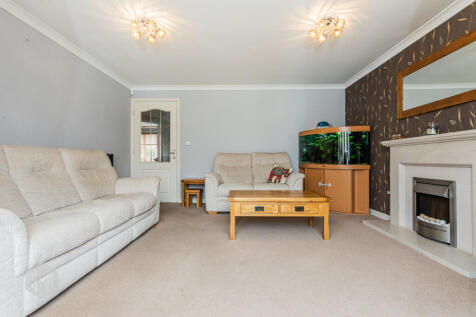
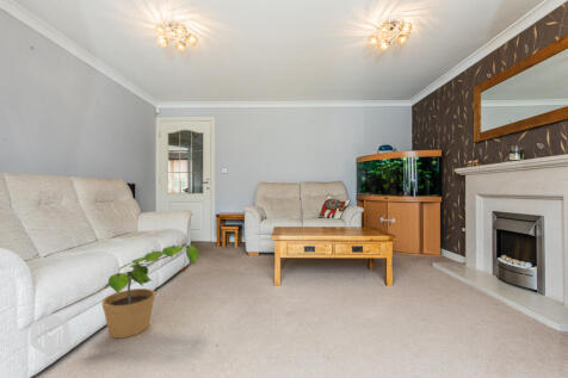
+ potted plant (149, 290)
